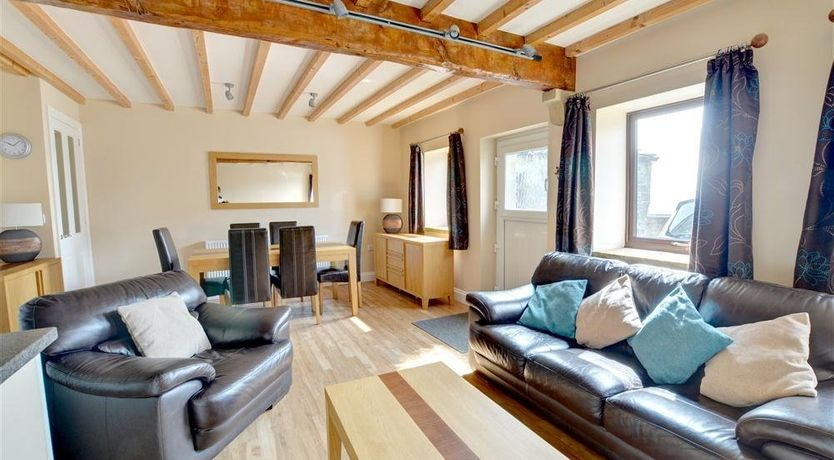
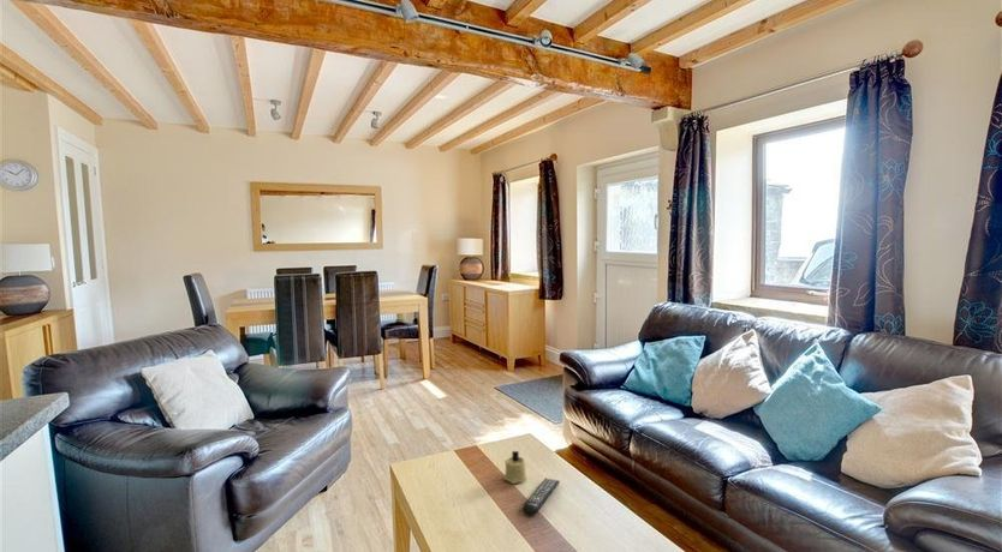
+ candle (514, 464)
+ remote control (542, 494)
